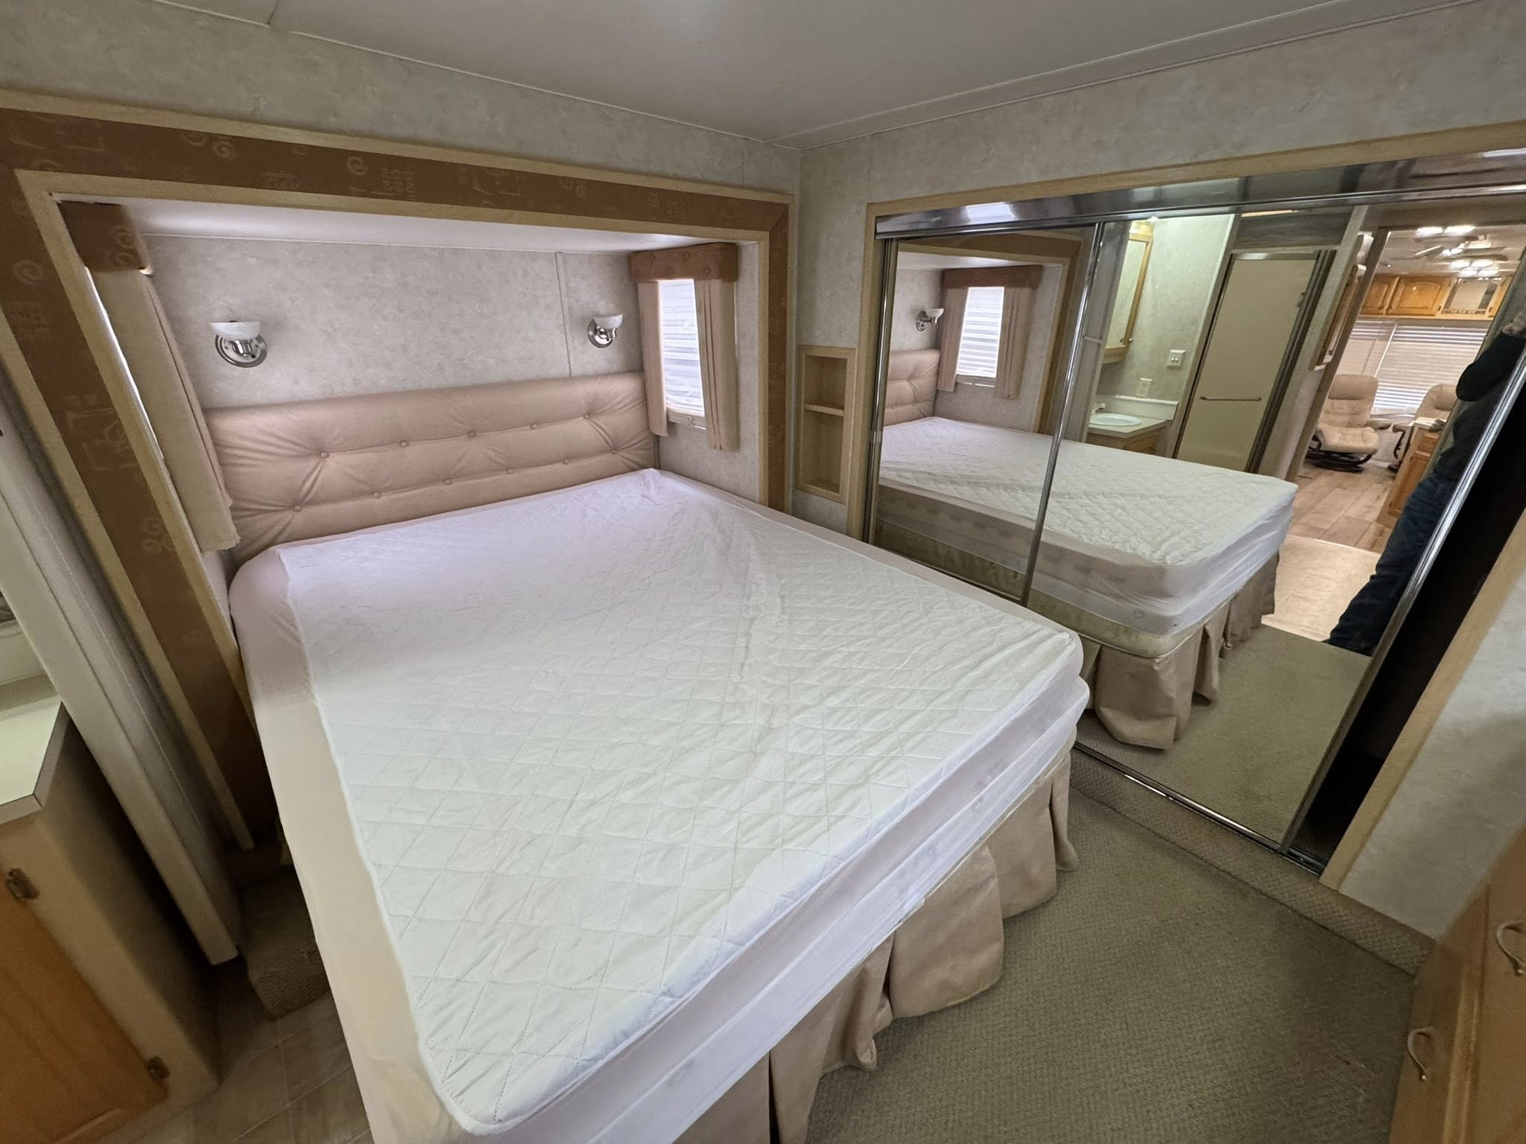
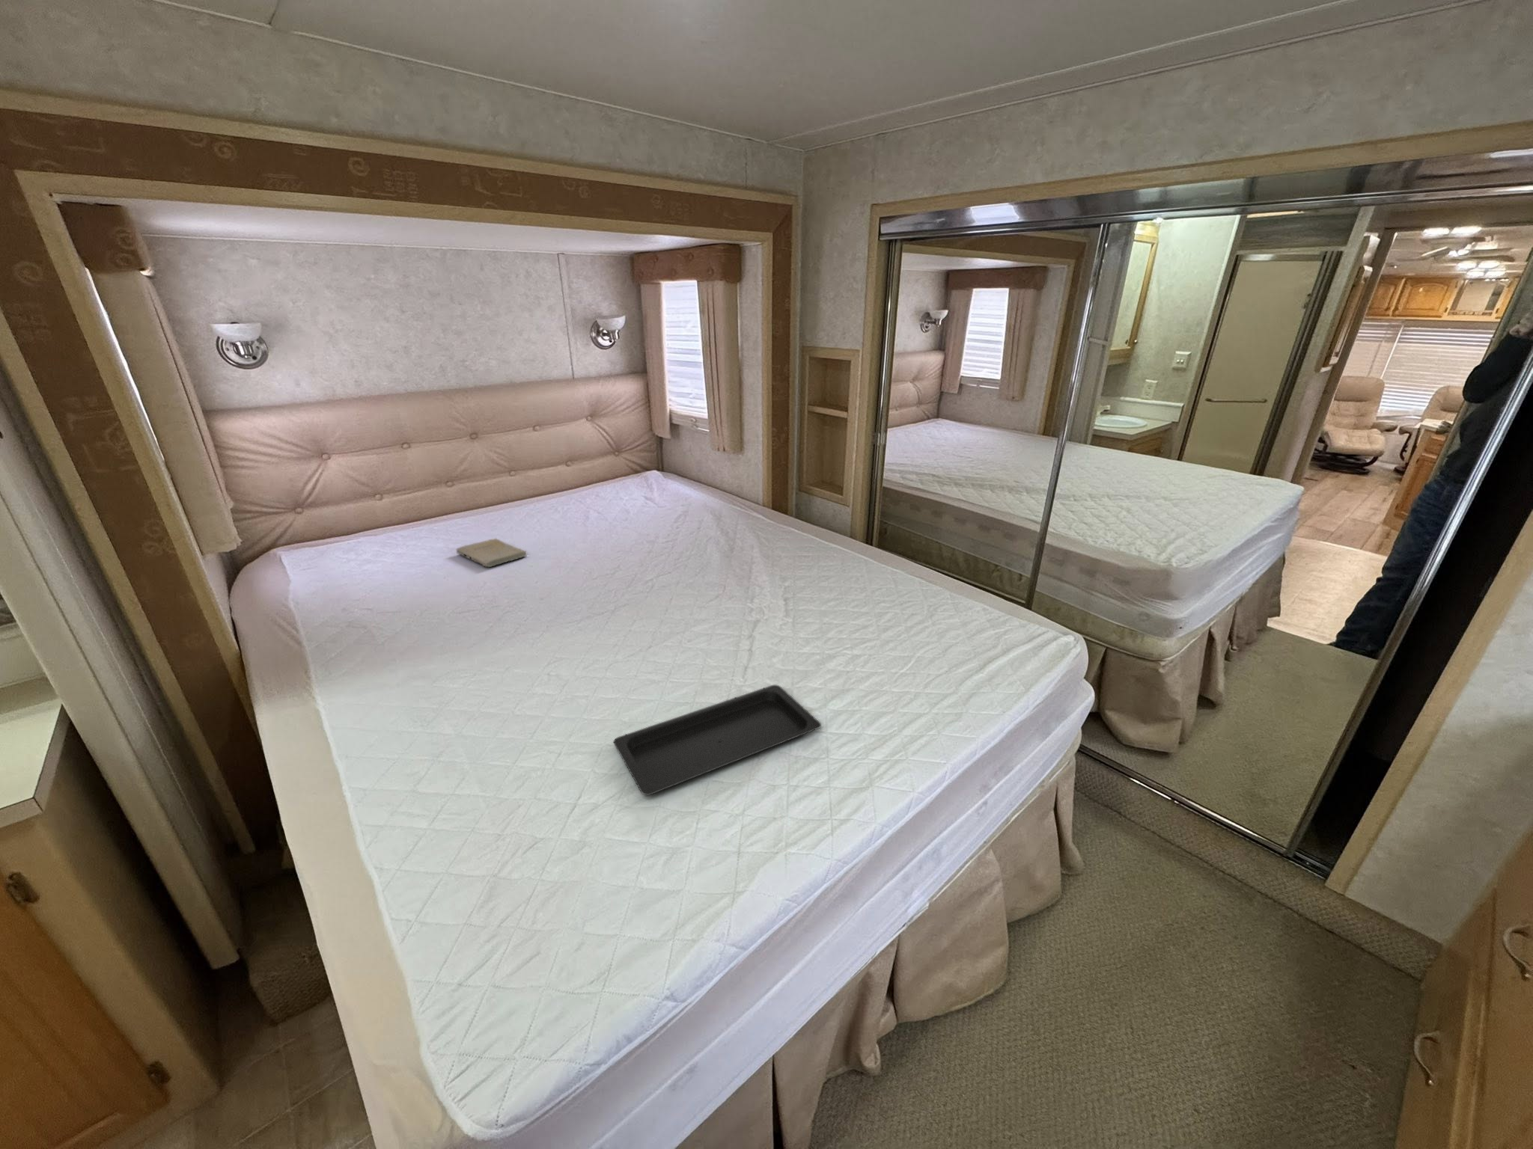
+ book (491, 552)
+ serving tray (719, 736)
